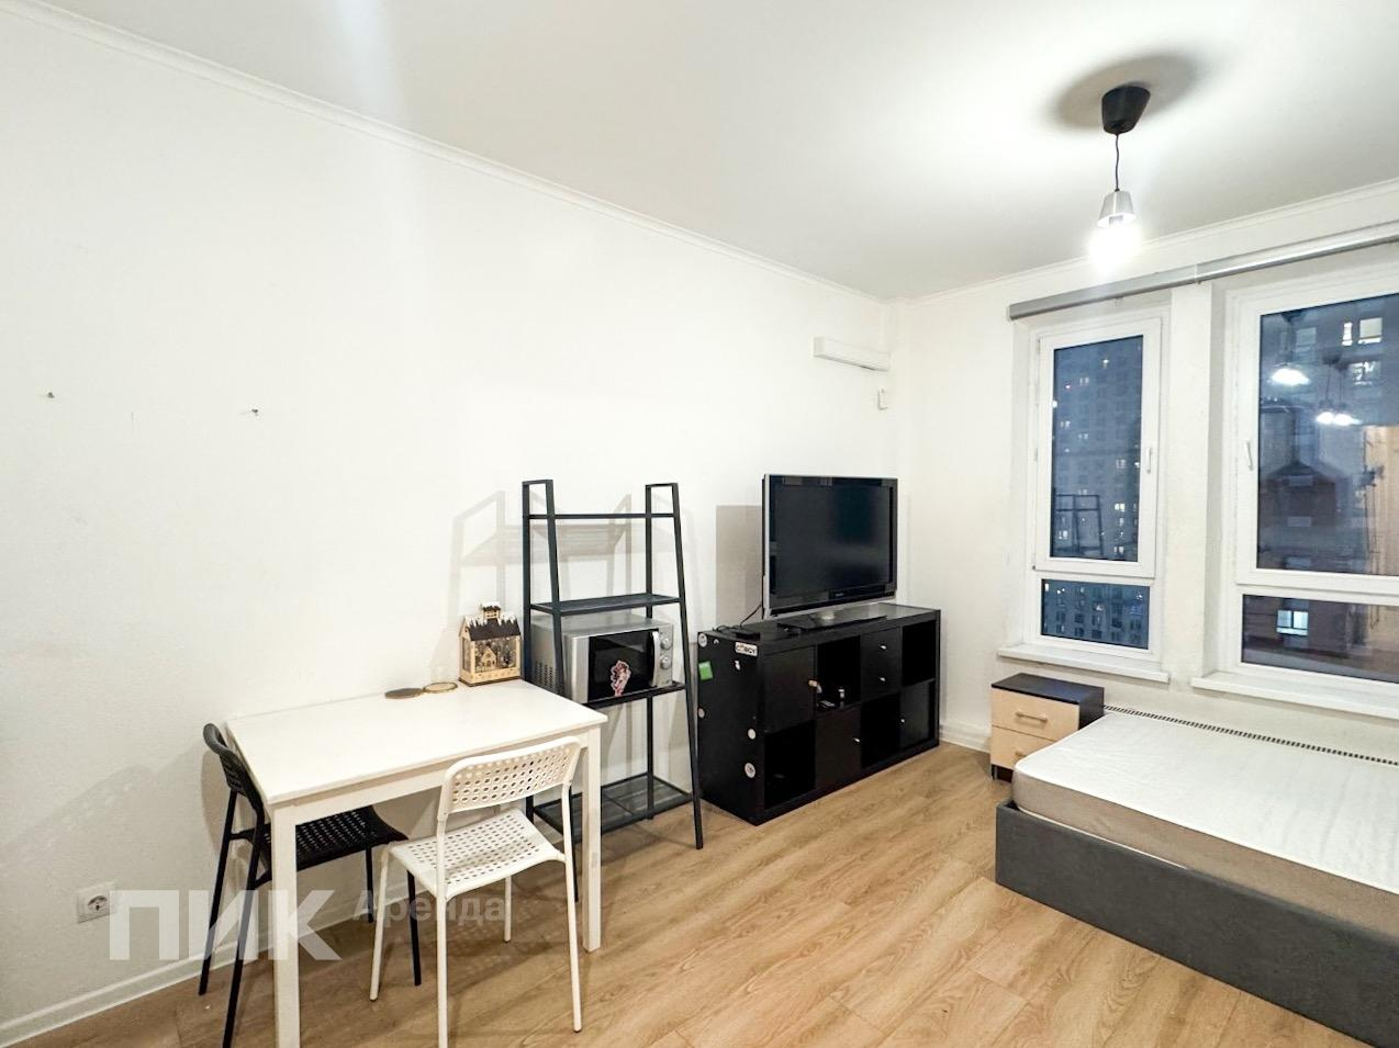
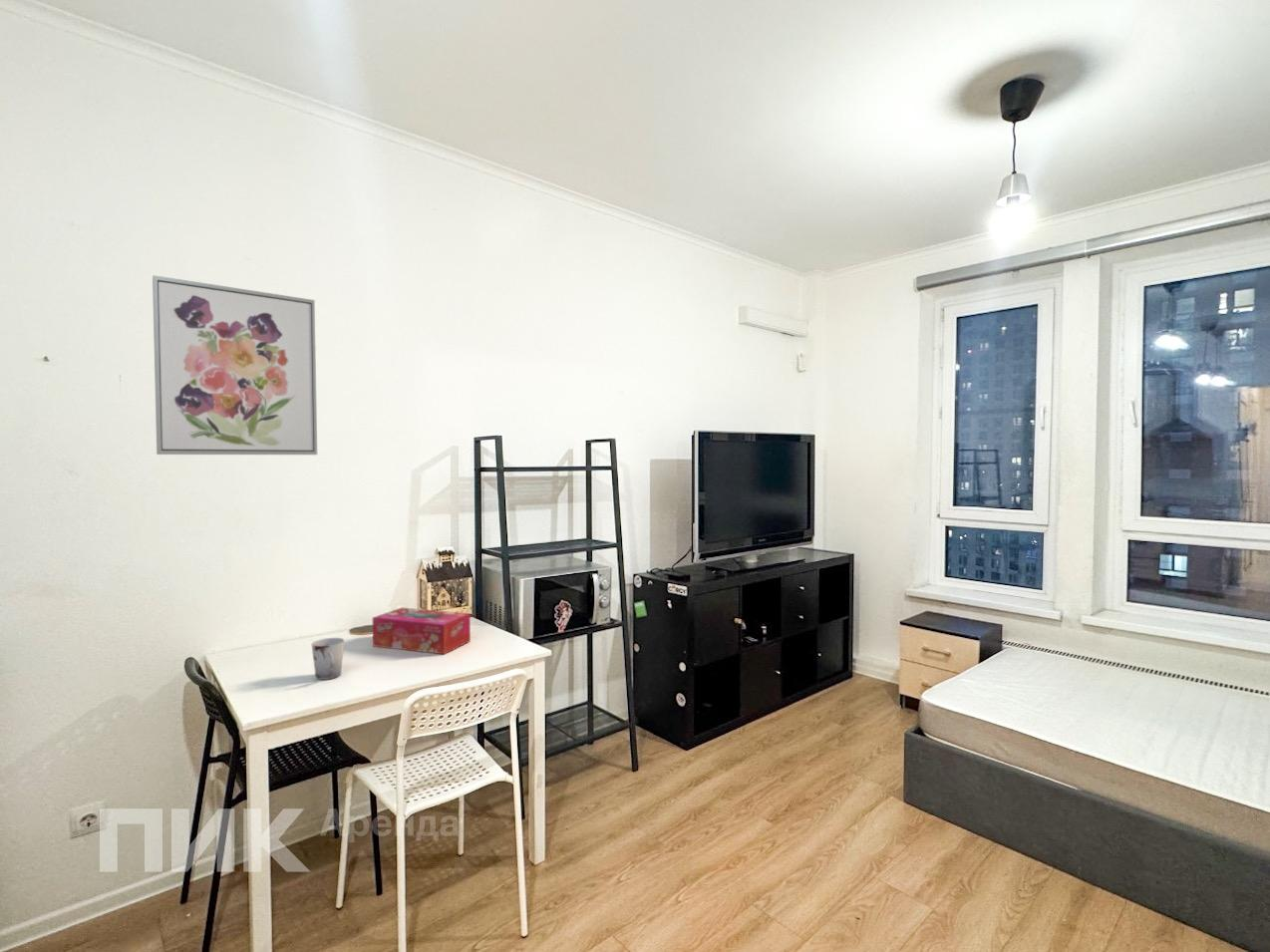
+ tissue box (422, 629)
+ wall art (240, 372)
+ cup (329, 660)
